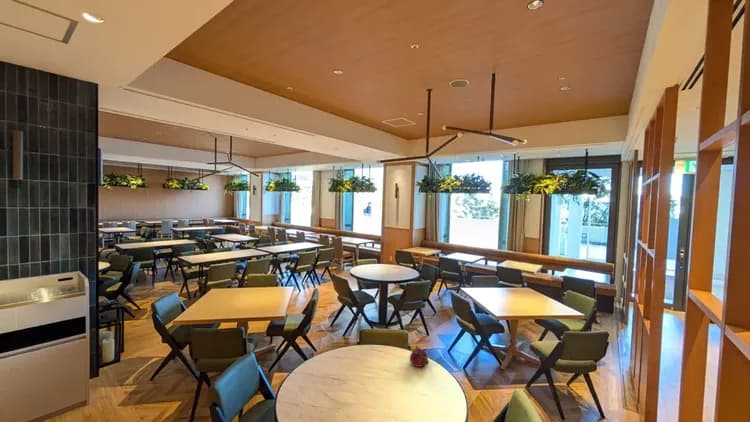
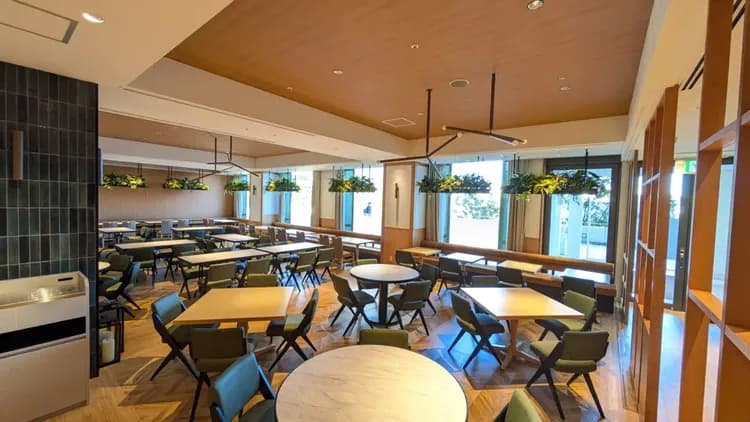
- teapot (418, 355)
